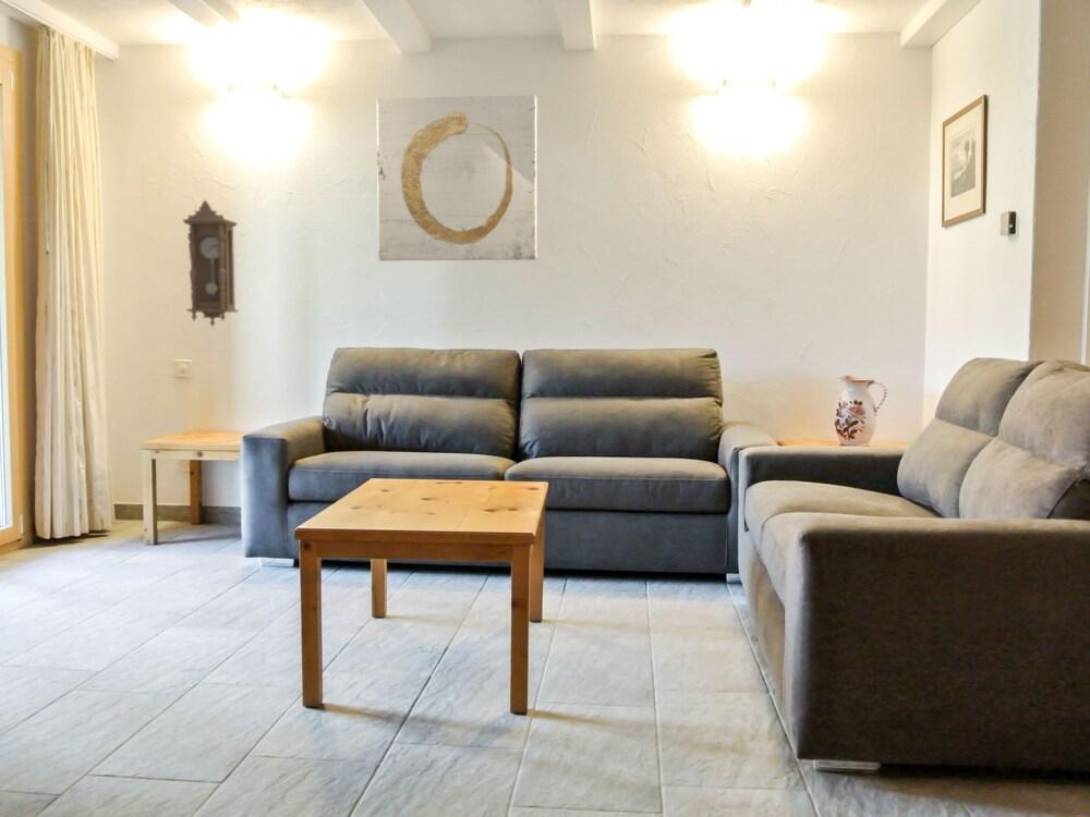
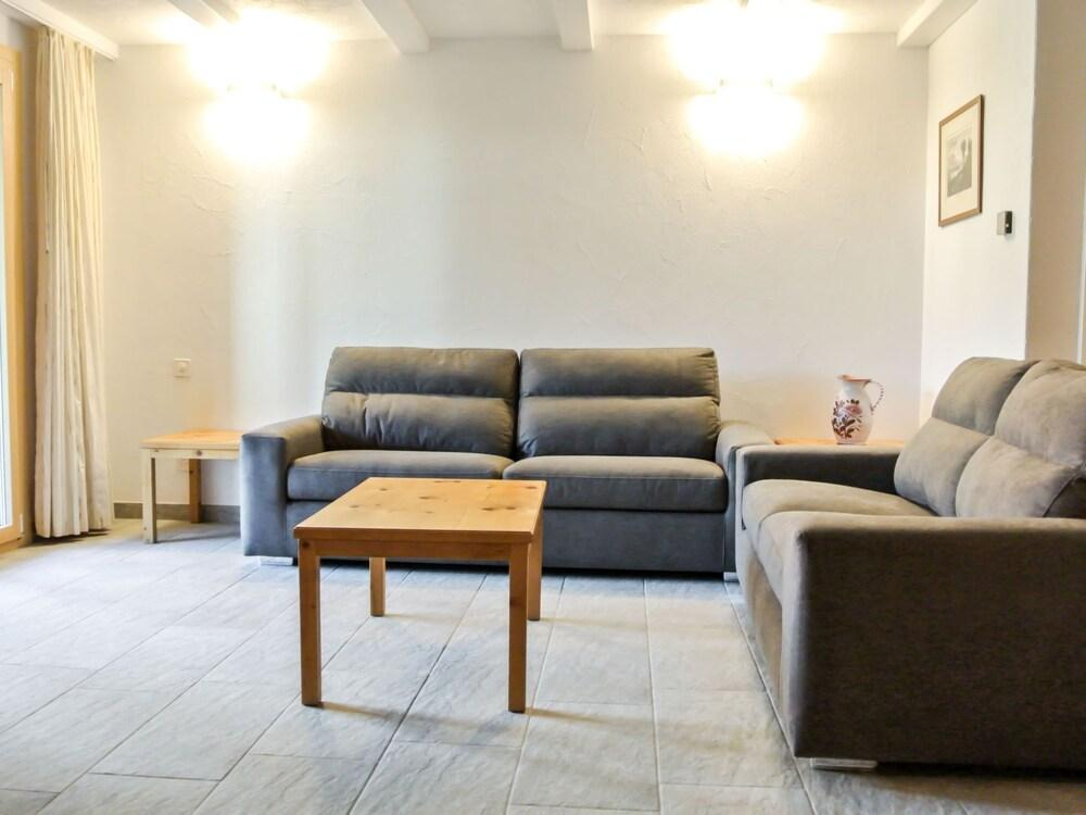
- pendulum clock (211, 264)
- wall art (457, 179)
